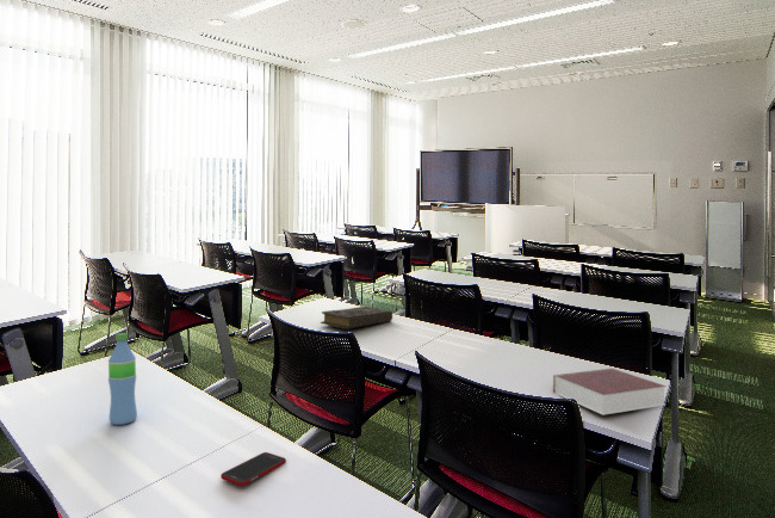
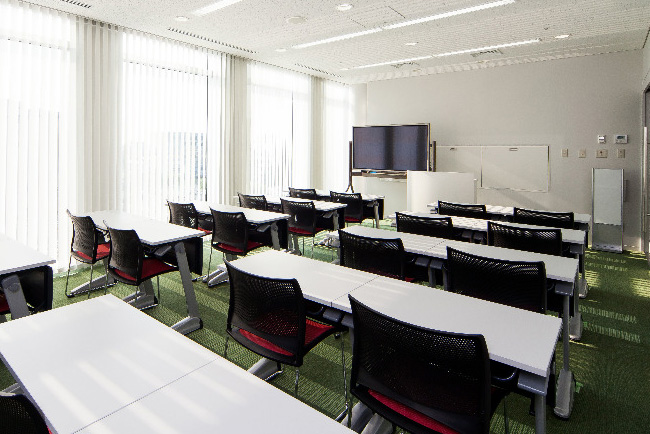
- book (607, 389)
- water bottle (122, 377)
- cell phone (254, 468)
- book (356, 316)
